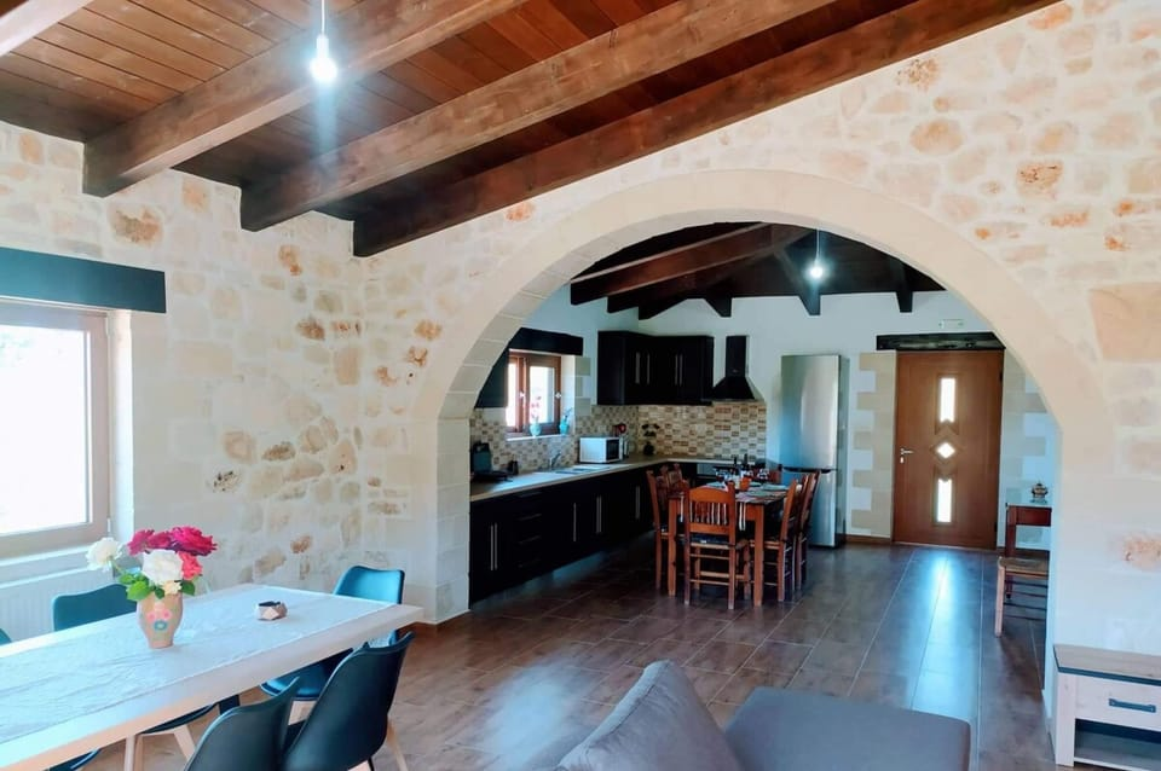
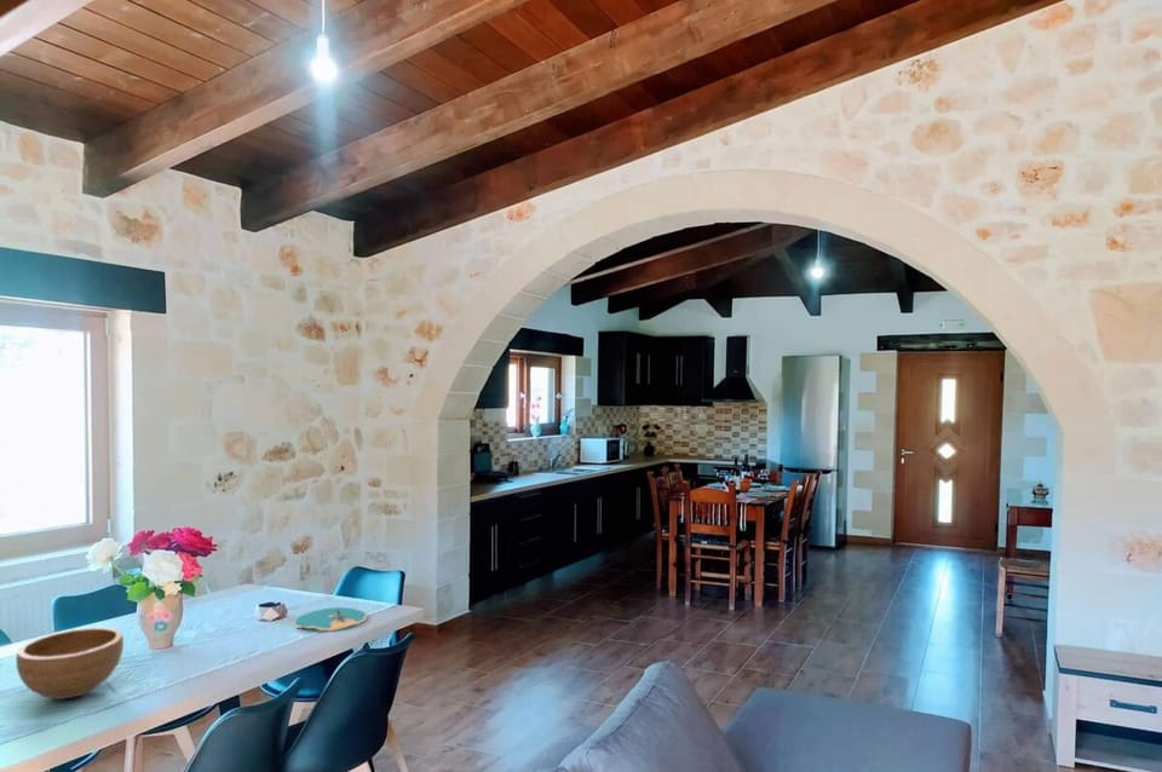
+ plate (330, 615)
+ bowl (71, 668)
